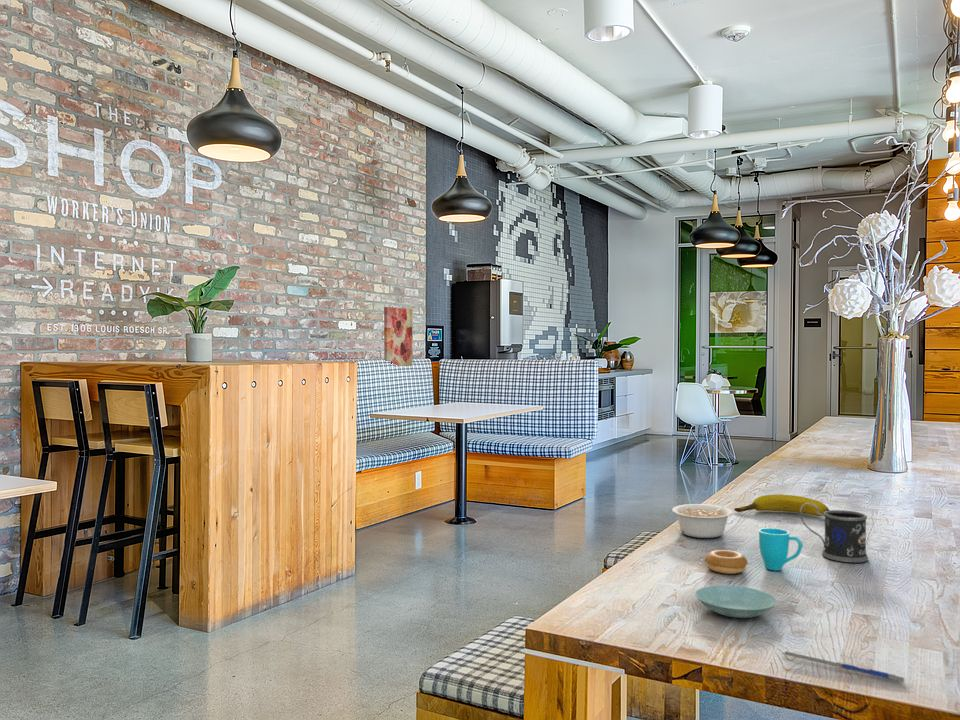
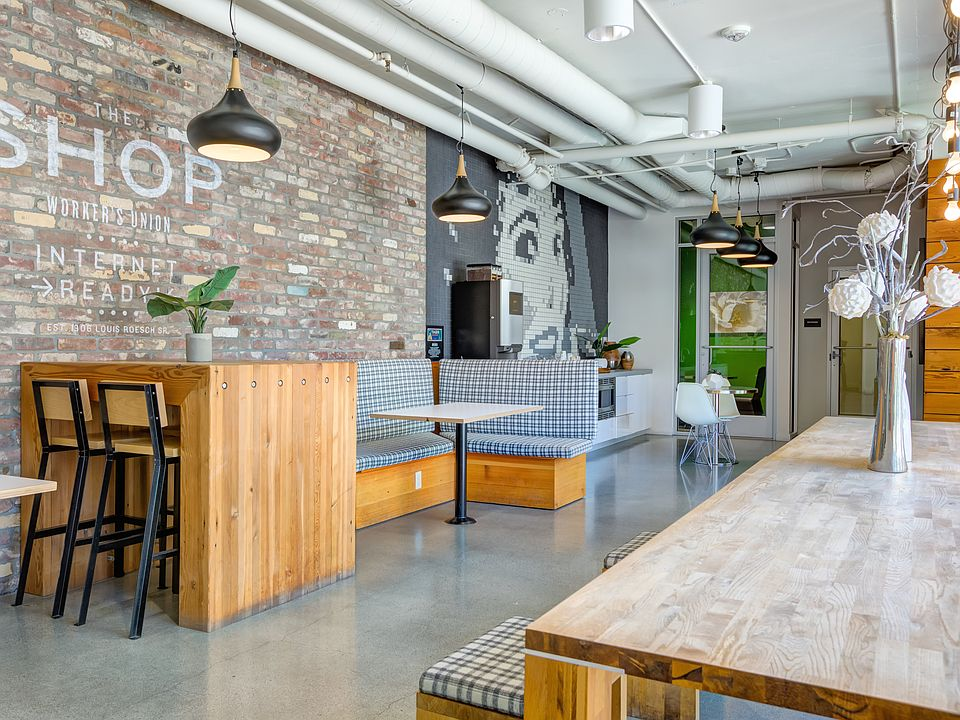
- saucer (735, 603)
- wall art (398, 337)
- pen (840, 665)
- cup (760, 551)
- legume (702, 518)
- mug (833, 530)
- banana (782, 504)
